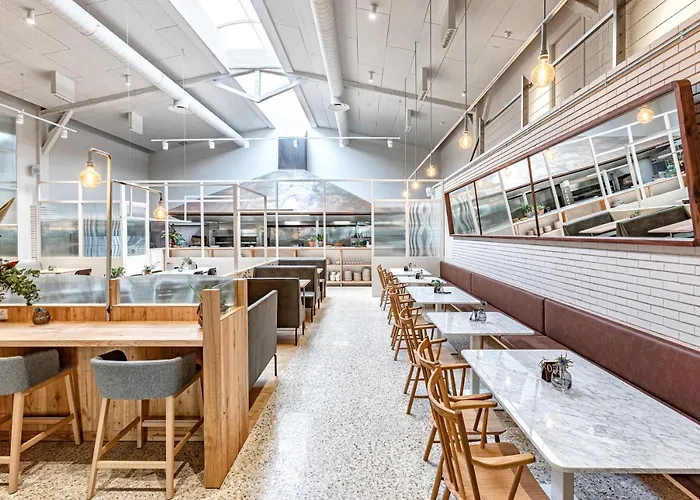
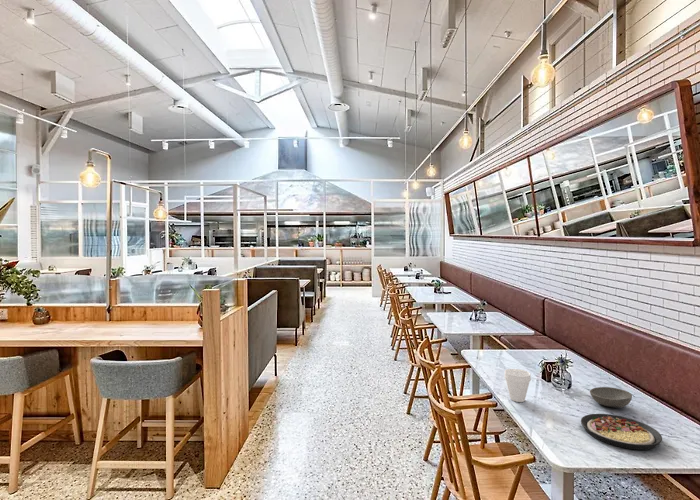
+ cup (517, 385)
+ soup bowl (610, 398)
+ plate (619, 429)
